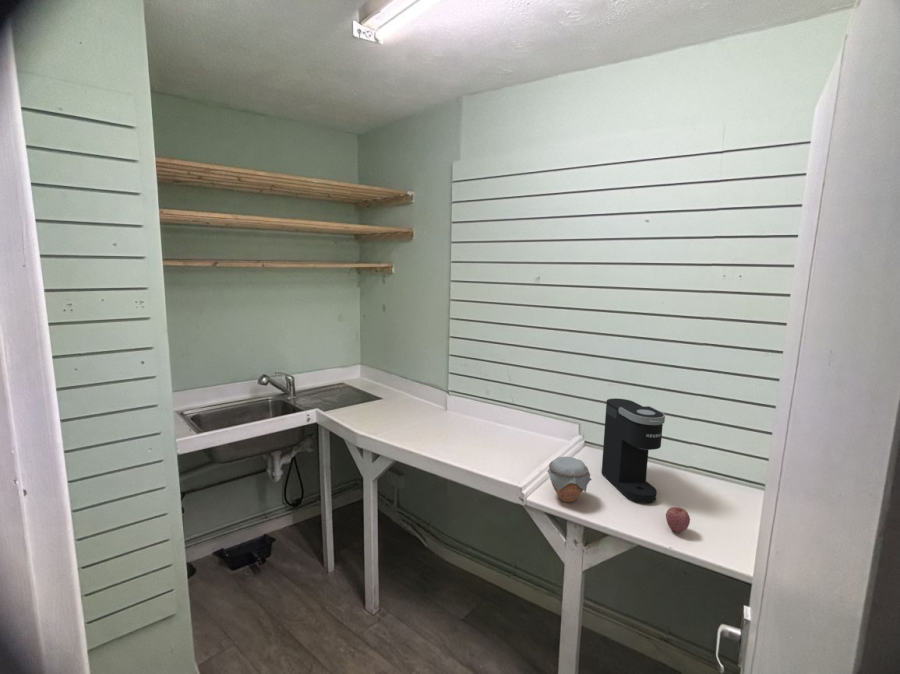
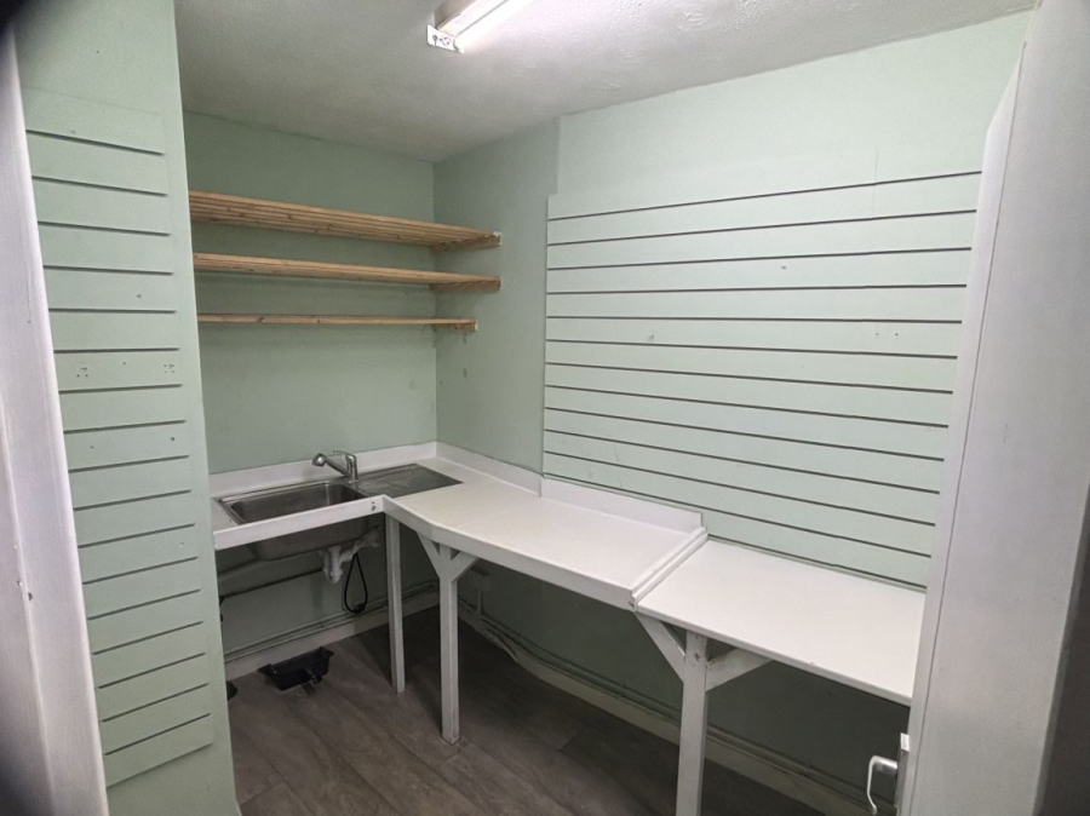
- fruit (677, 519)
- jar (568, 480)
- coffee maker (630, 446)
